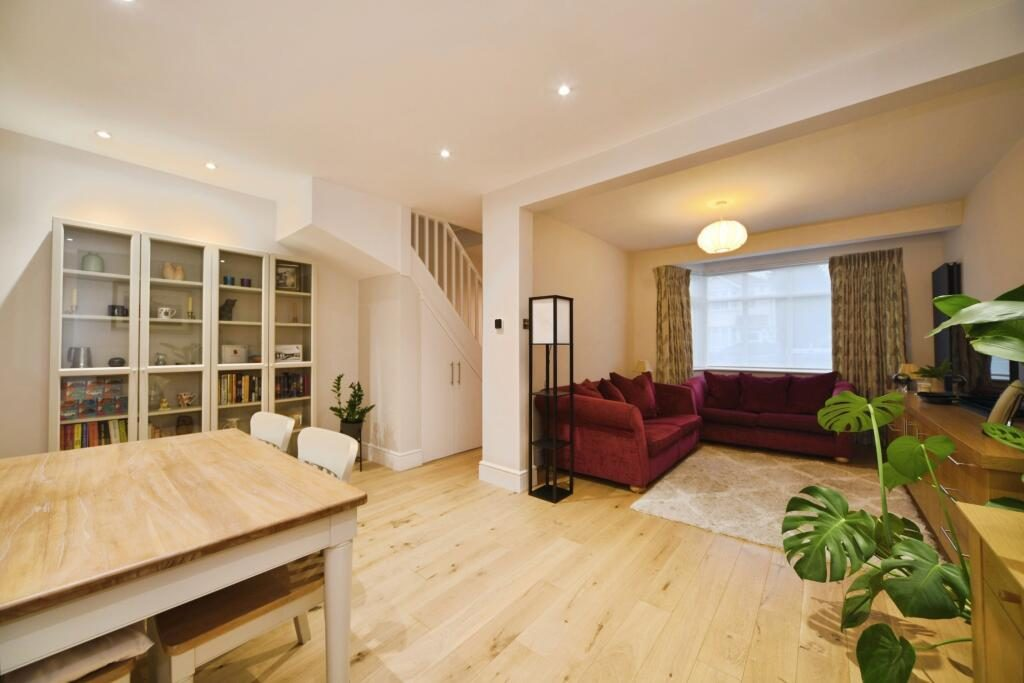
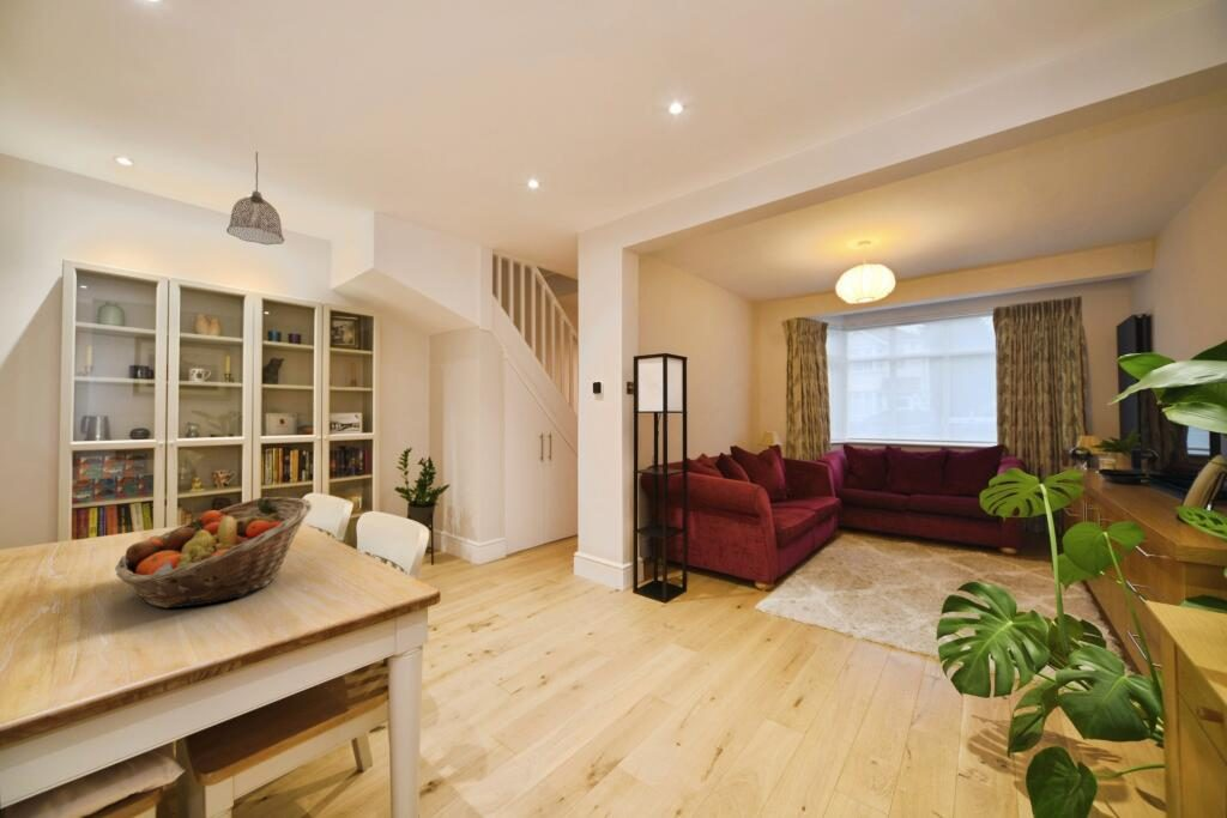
+ pendant lamp (256, 194)
+ fruit basket (222, 545)
